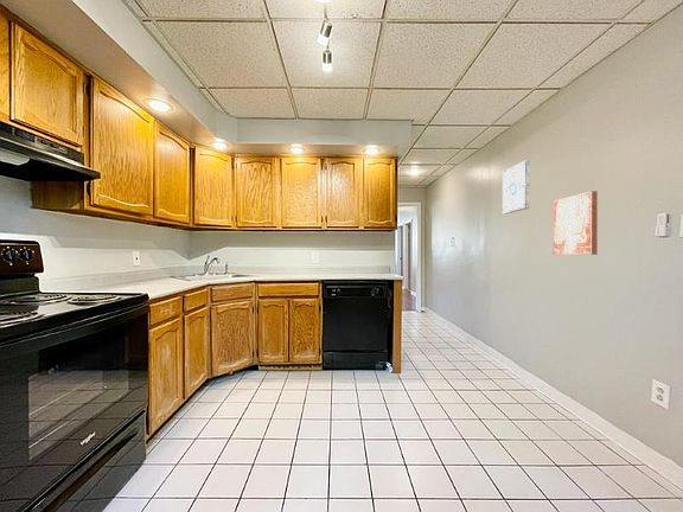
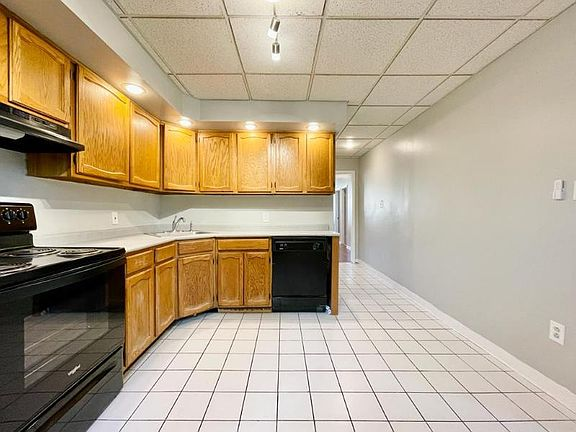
- wall art (515, 188)
- wall art (573, 225)
